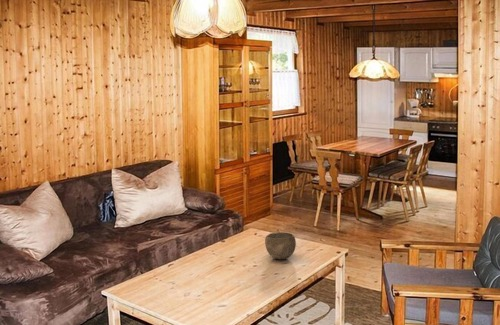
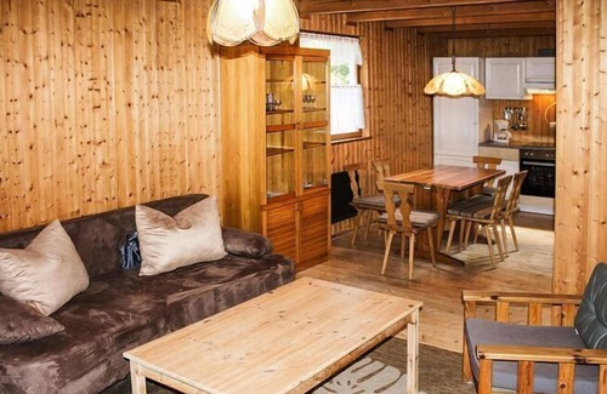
- bowl (280, 246)
